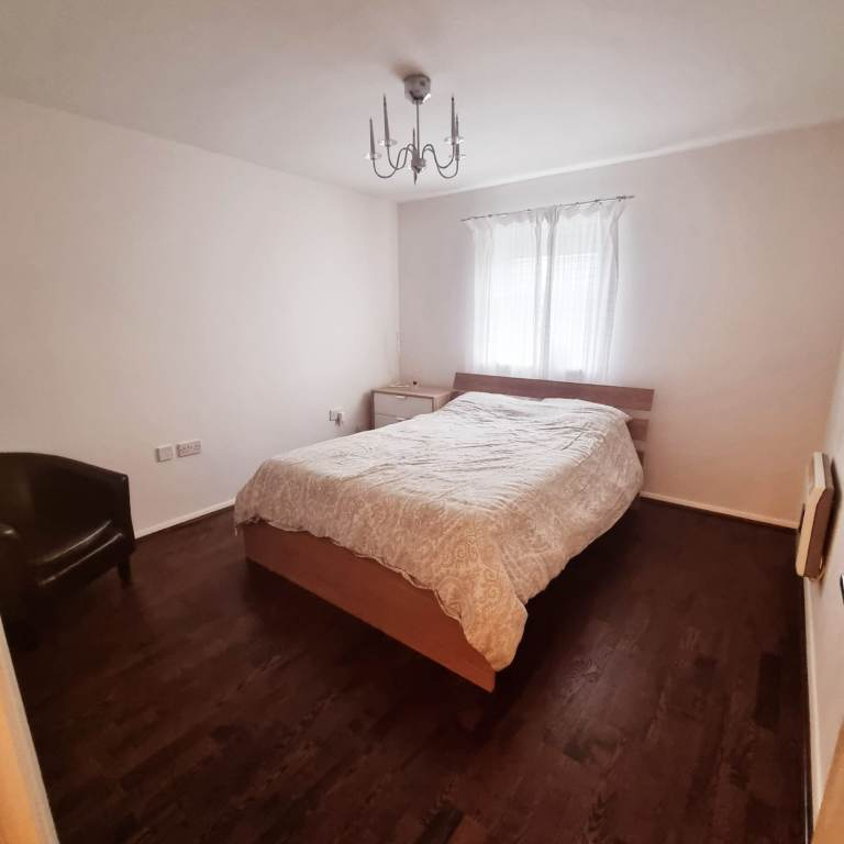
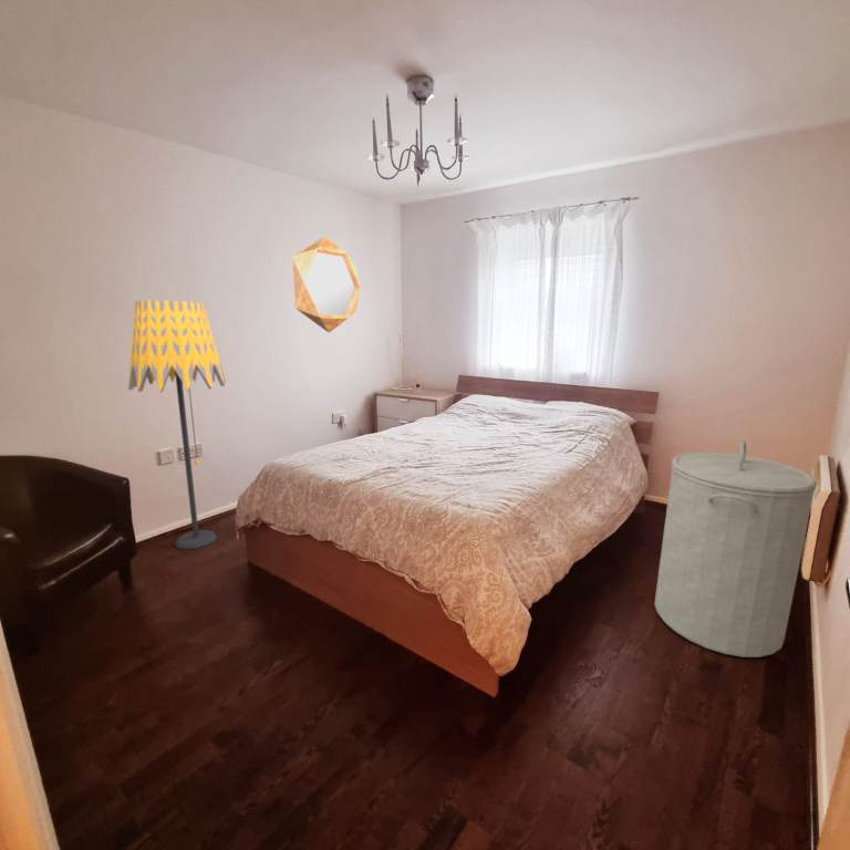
+ laundry hamper (728, 535)
+ home mirror (330, 284)
+ floor lamp (184, 427)
